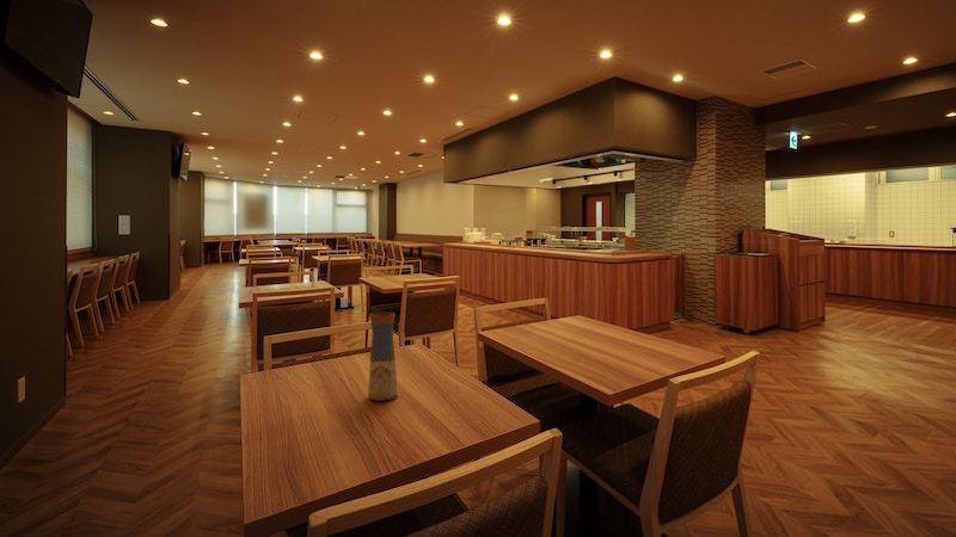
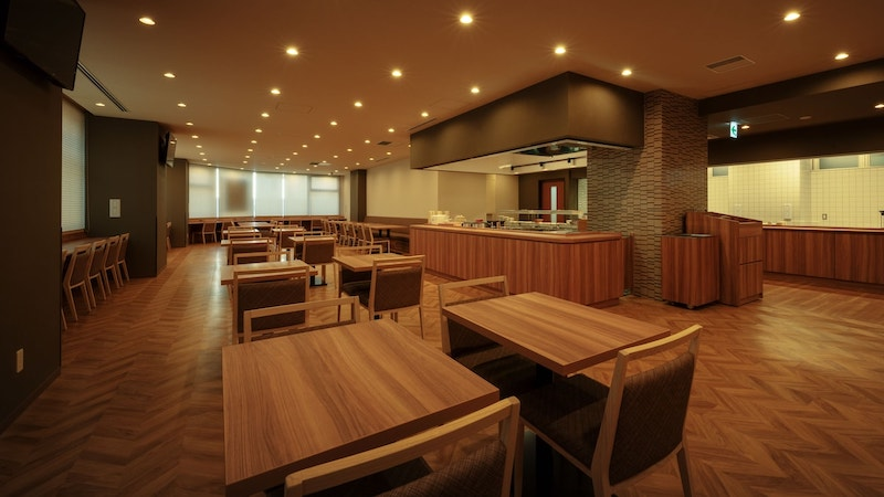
- vase (382, 354)
